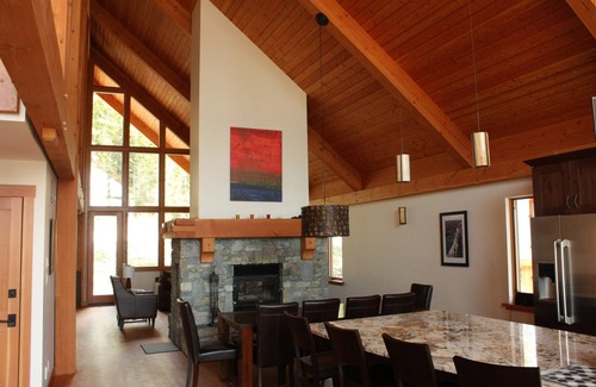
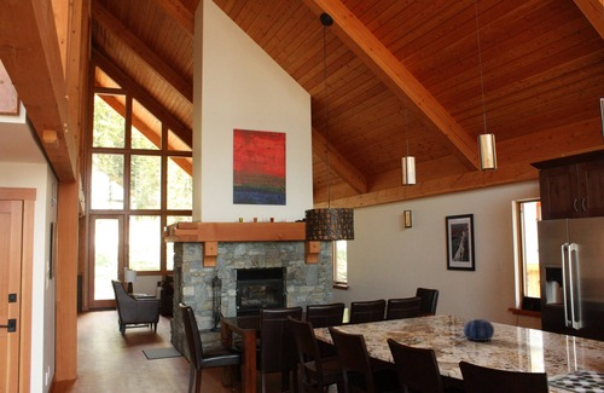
+ decorative bowl (478, 329)
